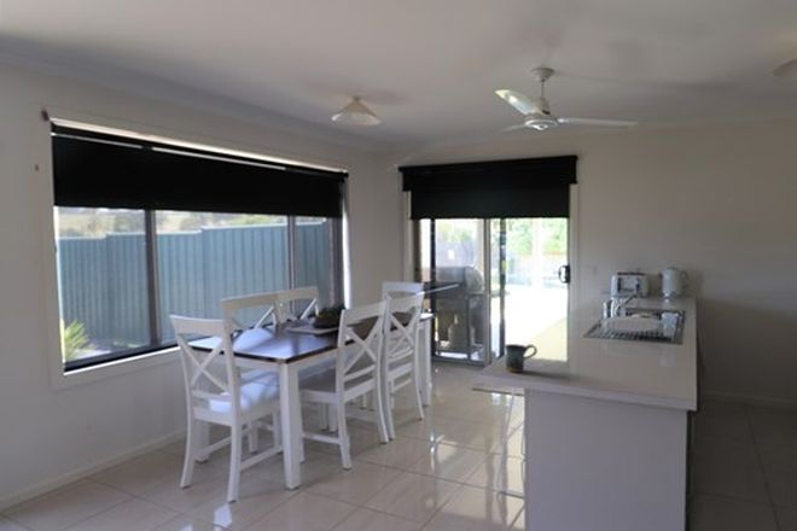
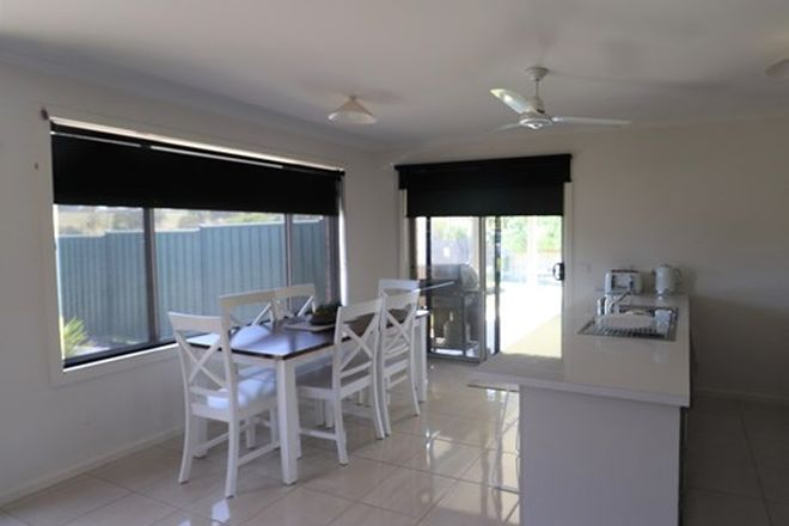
- mug (519, 357)
